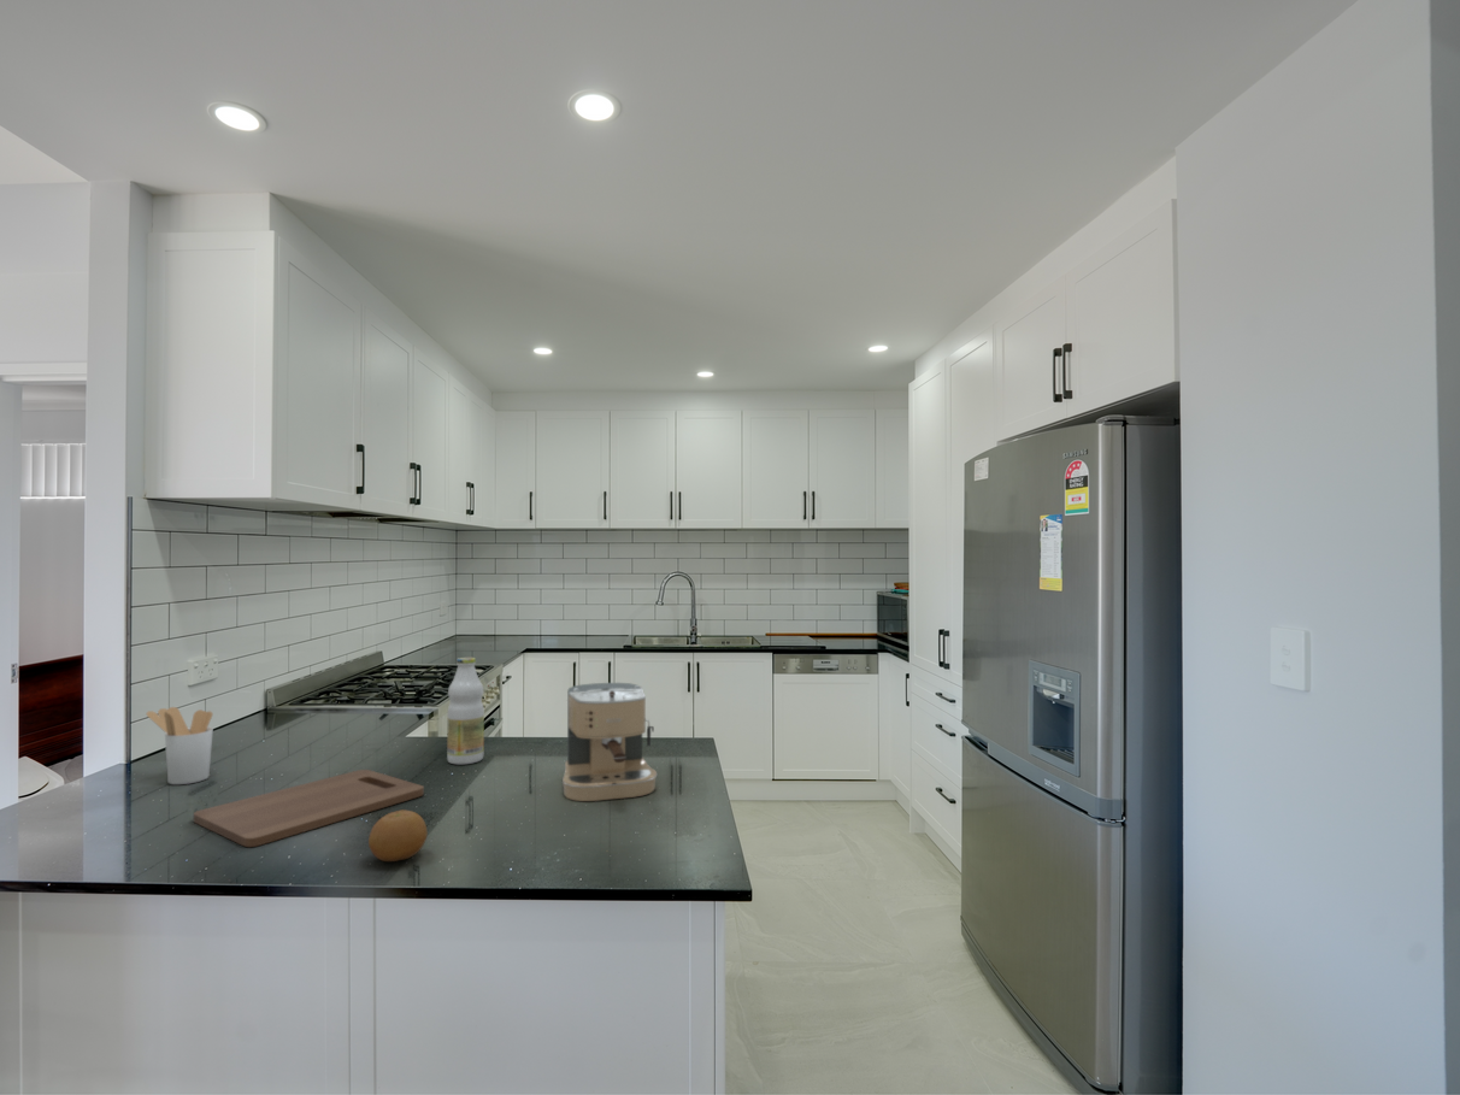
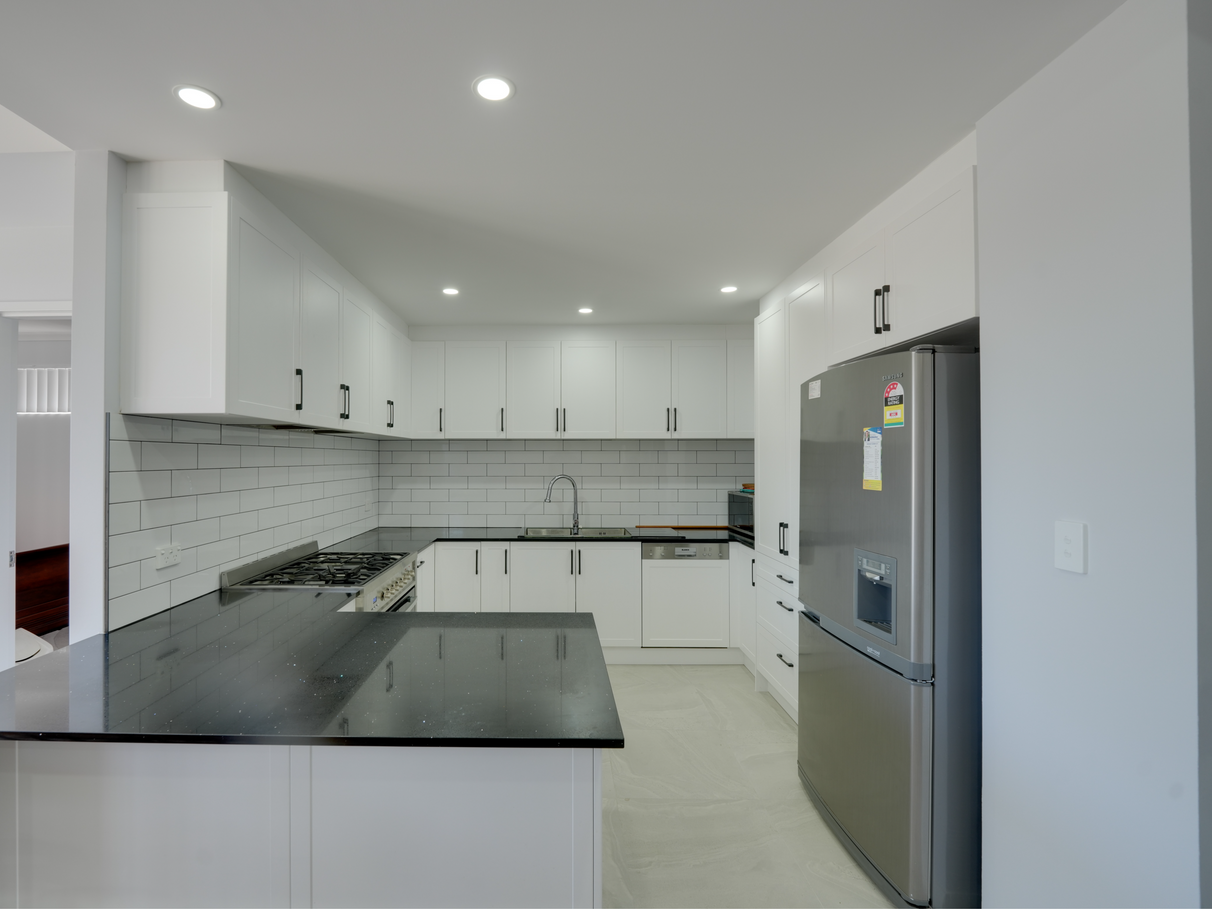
- cutting board (314, 802)
- utensil holder (179, 742)
- coffee maker (608, 737)
- bottle (465, 708)
- fruit (398, 835)
